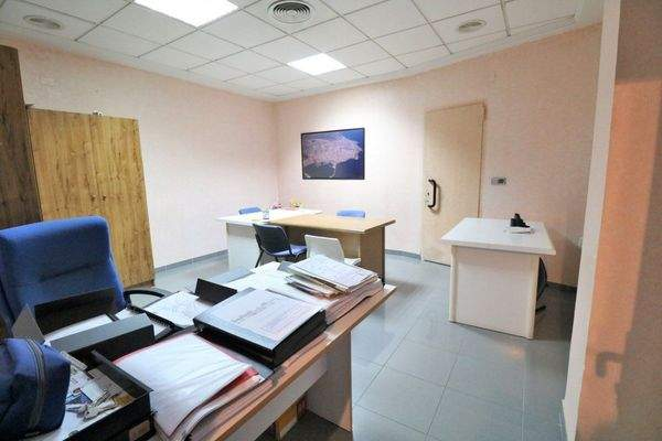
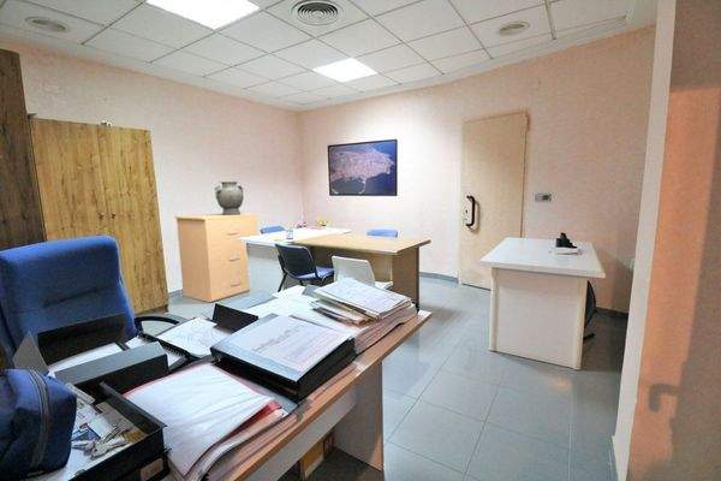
+ decorative urn (230, 197)
+ filing cabinet (221, 254)
